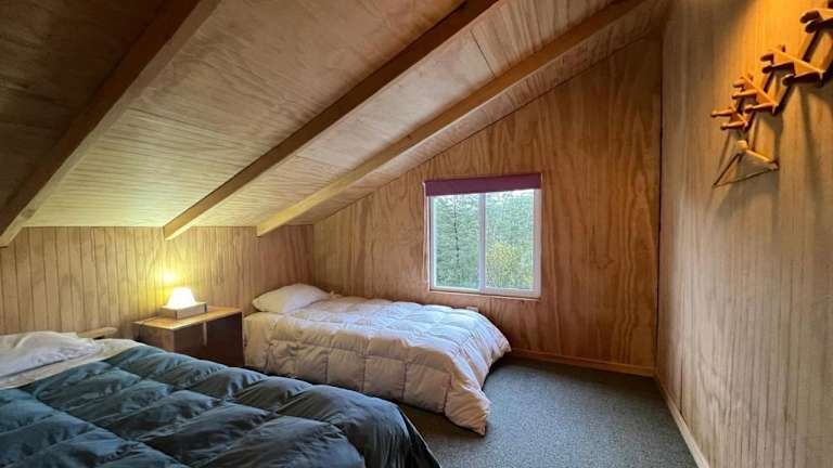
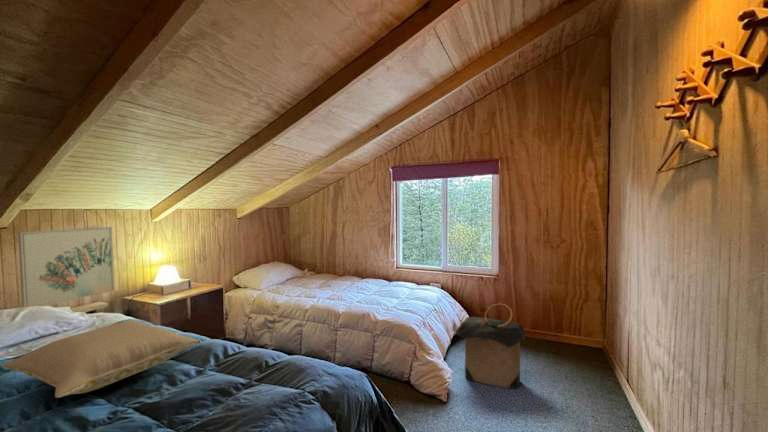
+ wall art (71, 264)
+ pillow (107, 352)
+ laundry hamper (490, 342)
